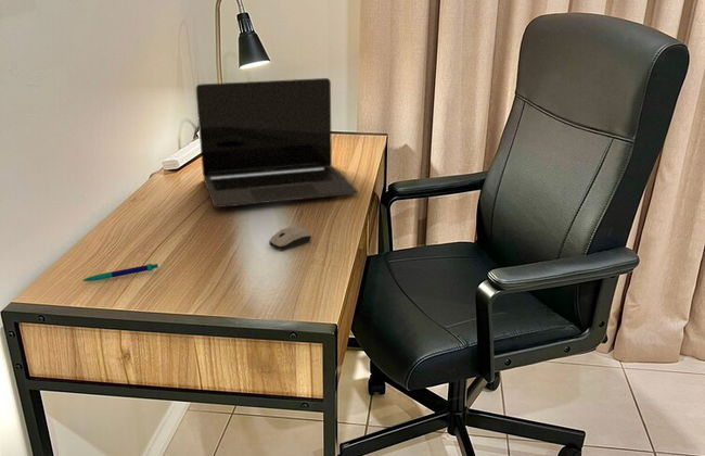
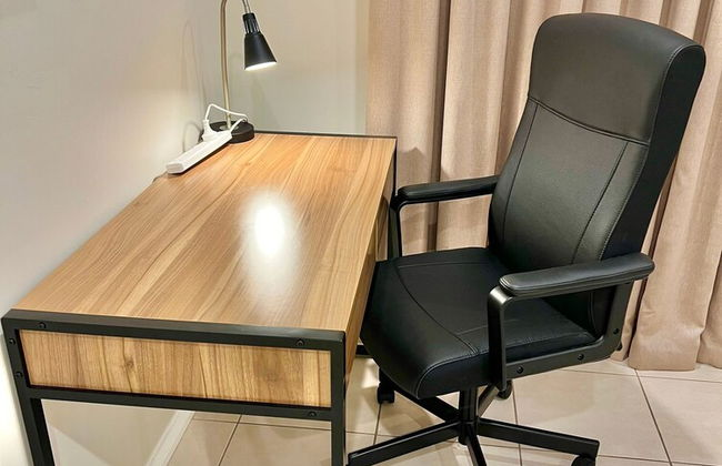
- pen (119, 271)
- laptop (275, 139)
- computer mouse (290, 236)
